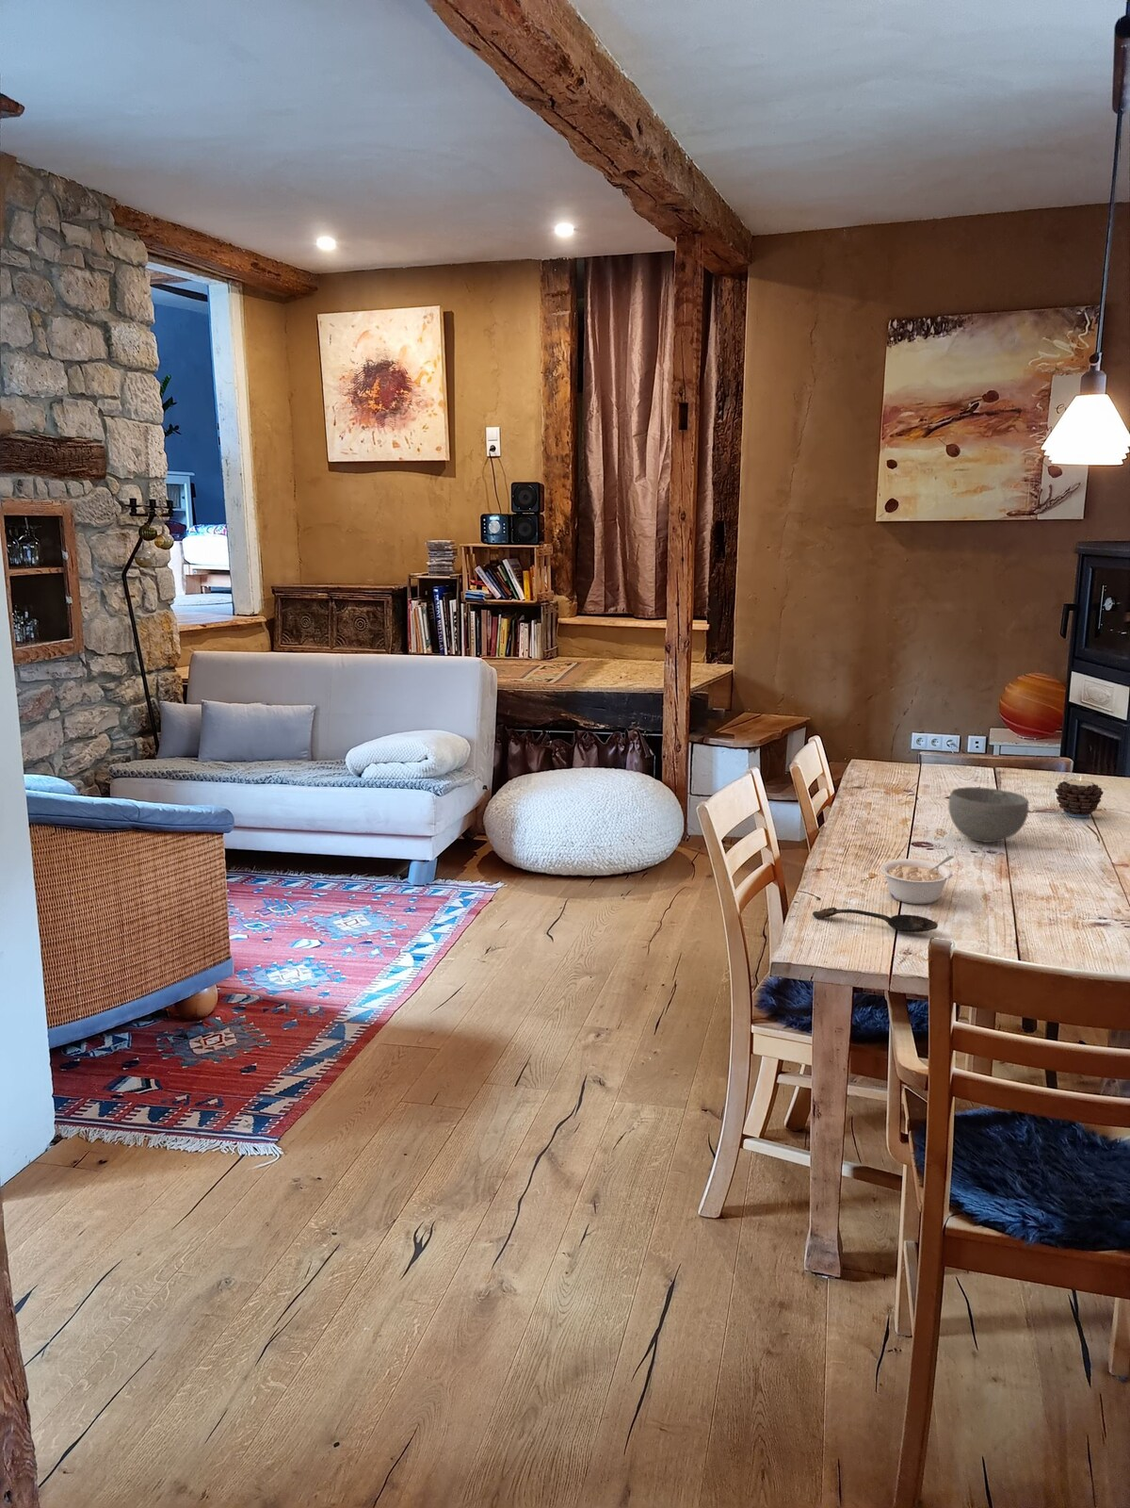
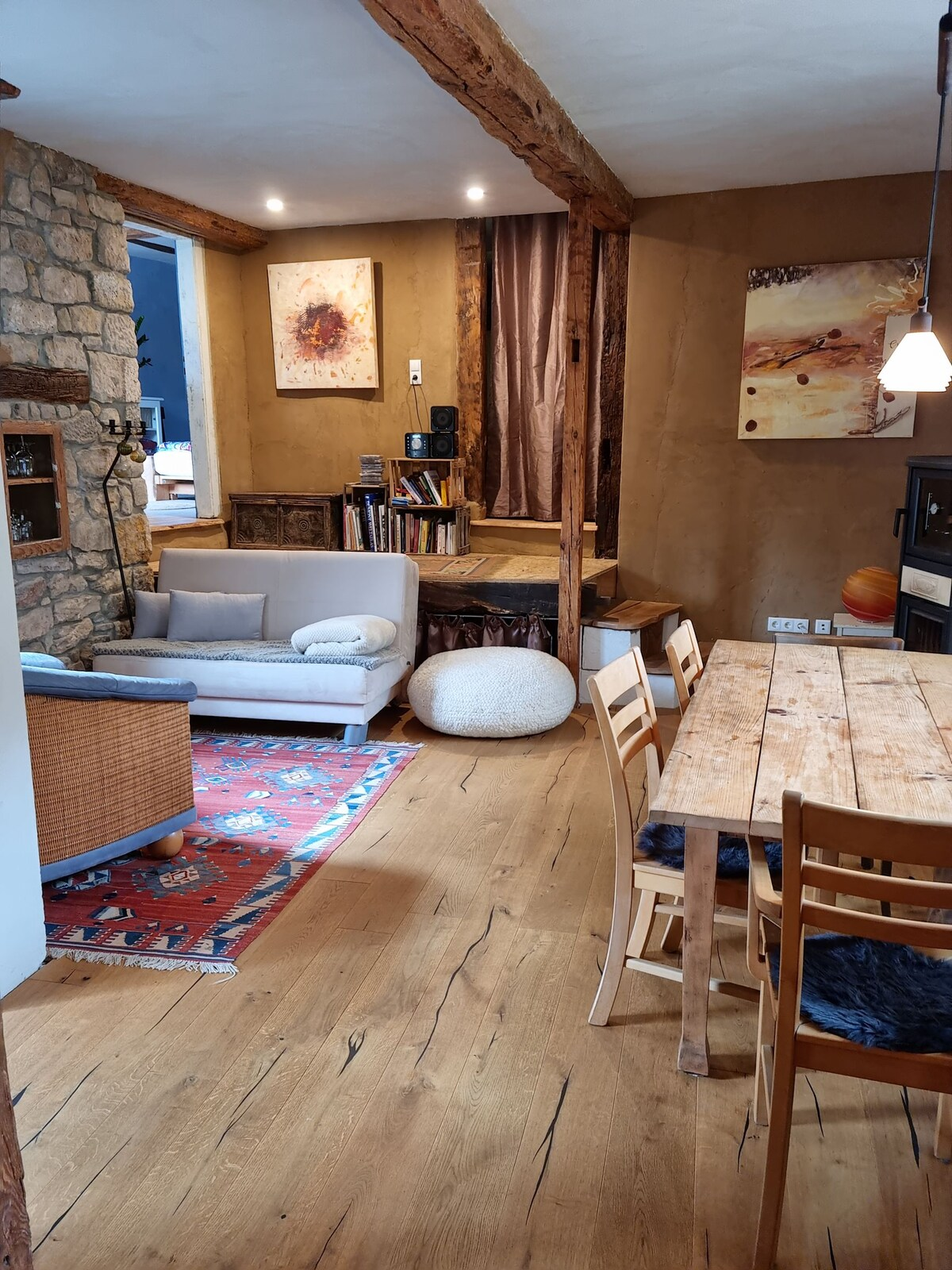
- legume (915, 879)
- spoon (874, 917)
- candle (1078, 794)
- bowl (986, 817)
